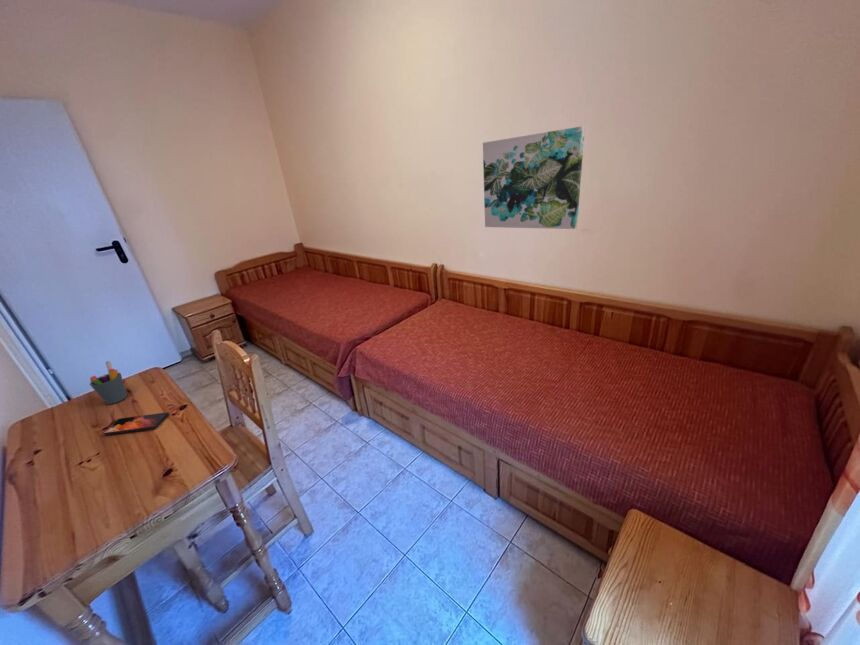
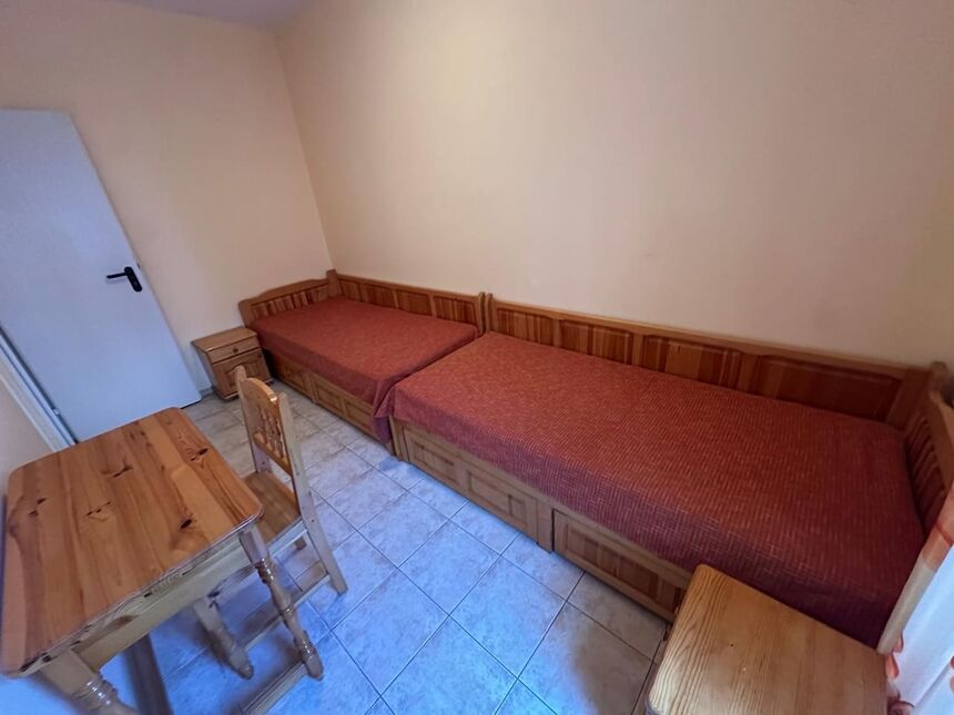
- wall art (528, 183)
- smartphone (137, 423)
- pen holder (108, 383)
